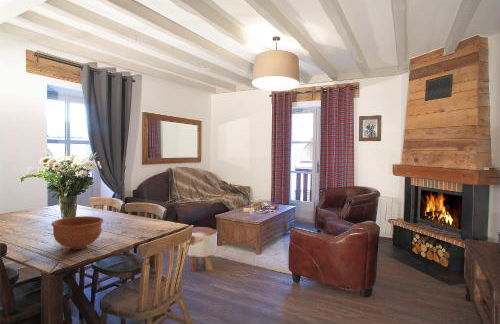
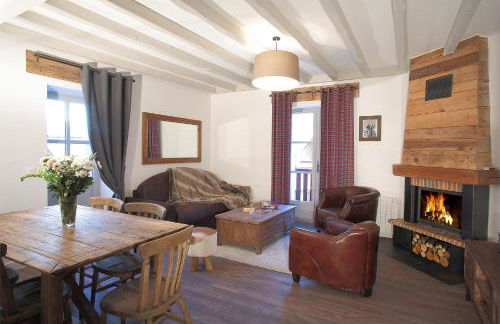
- bowl (78, 234)
